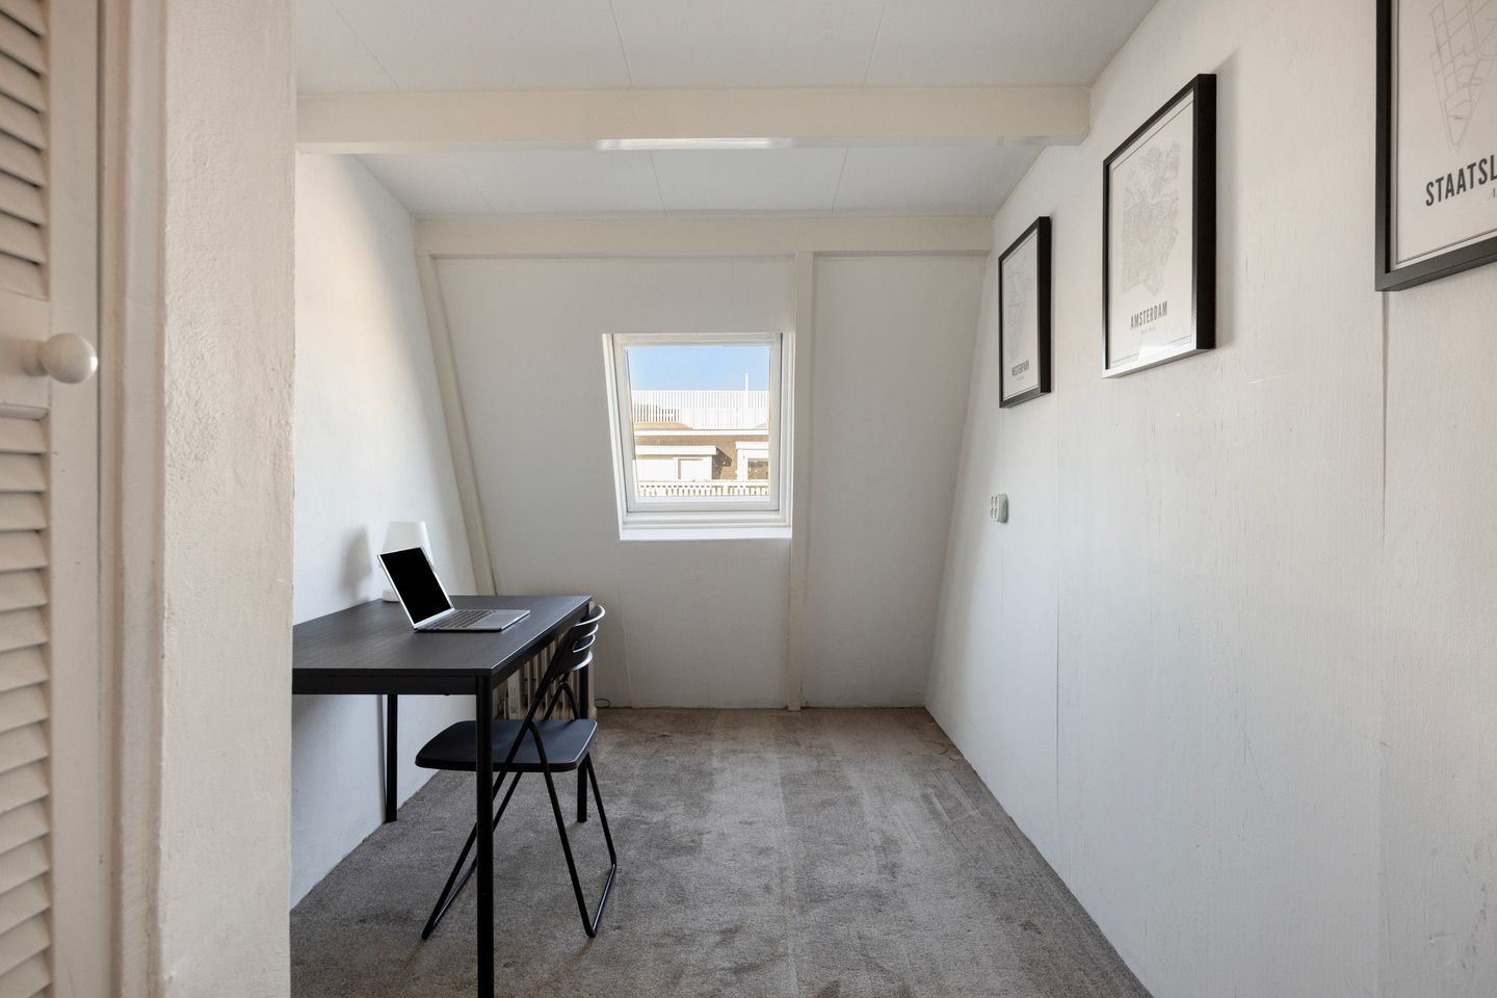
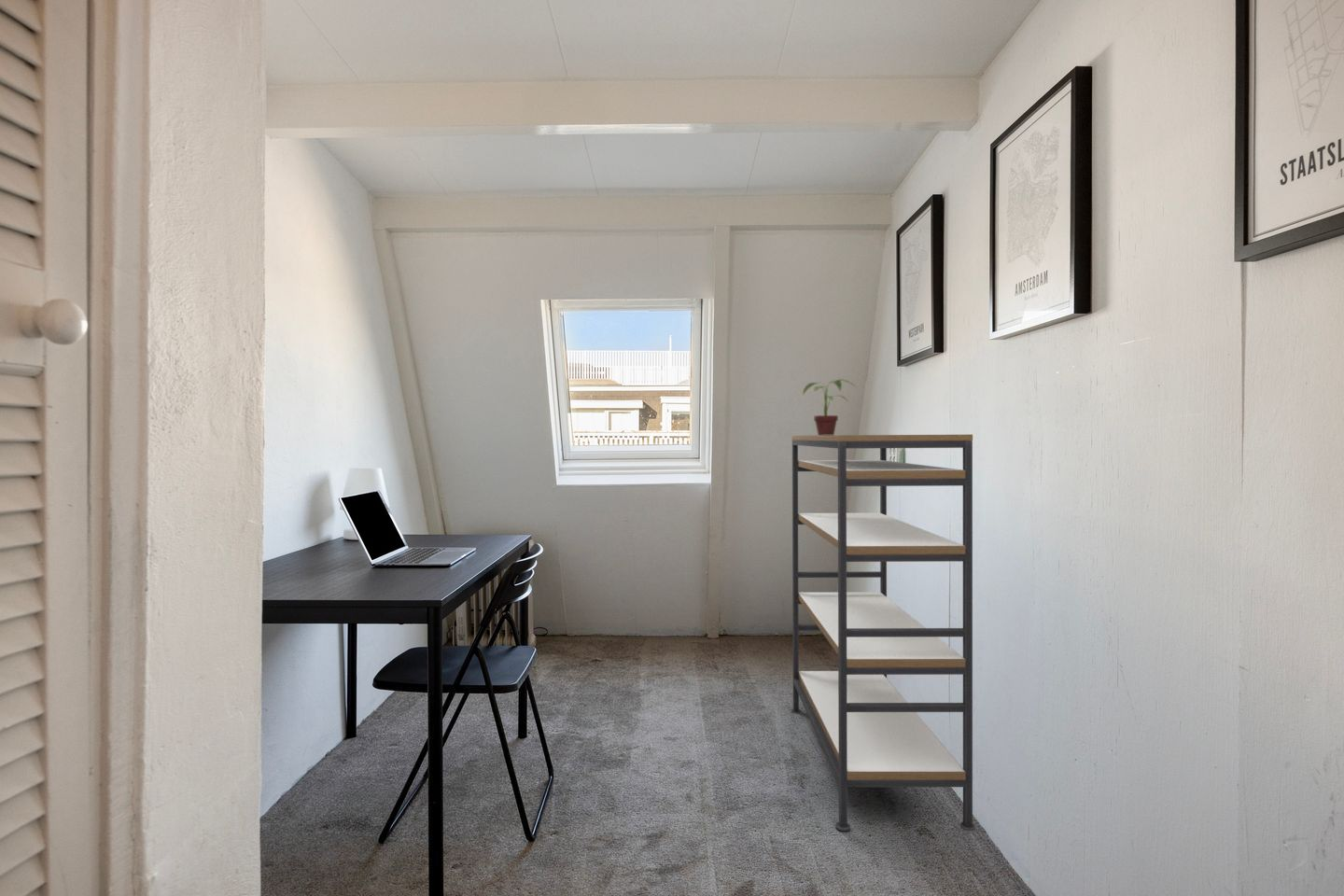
+ potted plant (828, 406)
+ shelving unit (866, 597)
